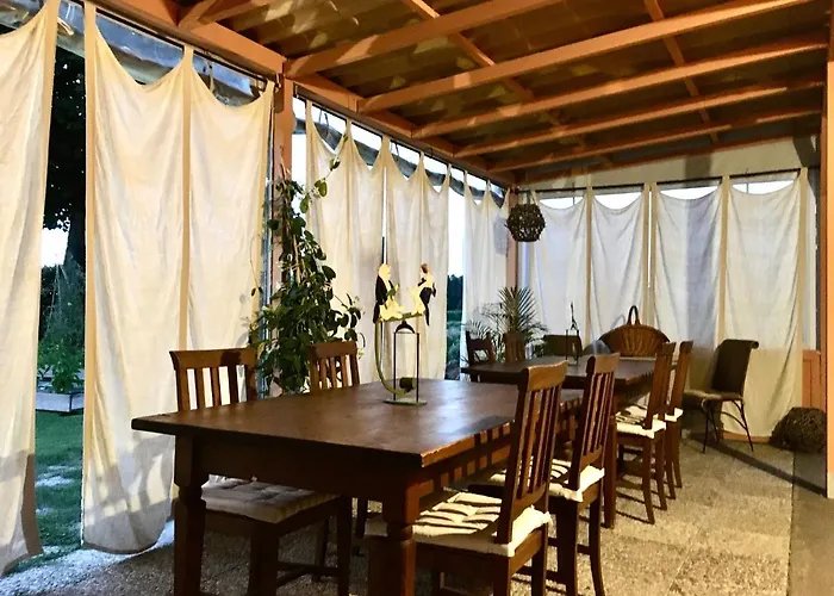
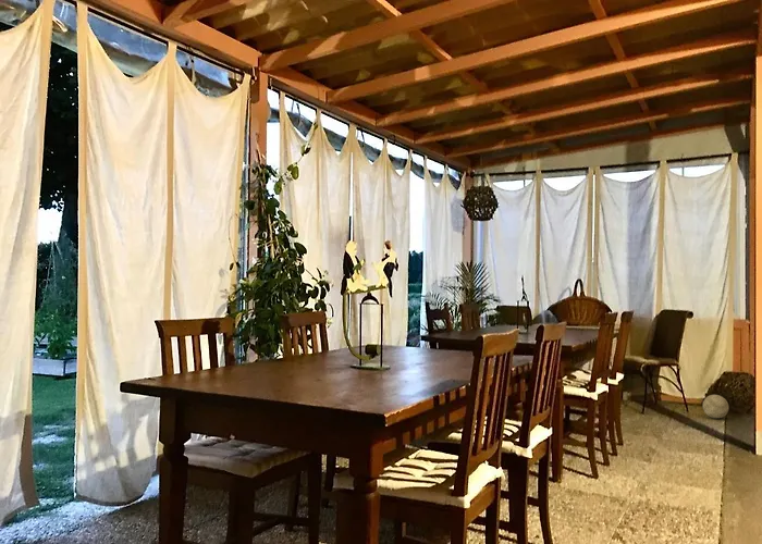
+ decorative ball (715, 406)
